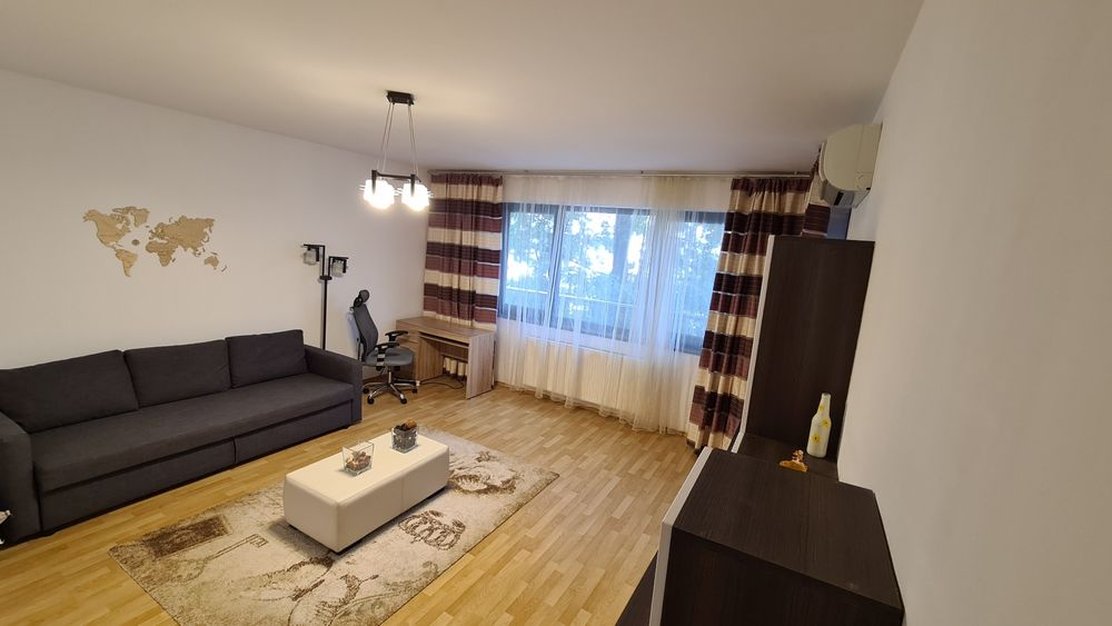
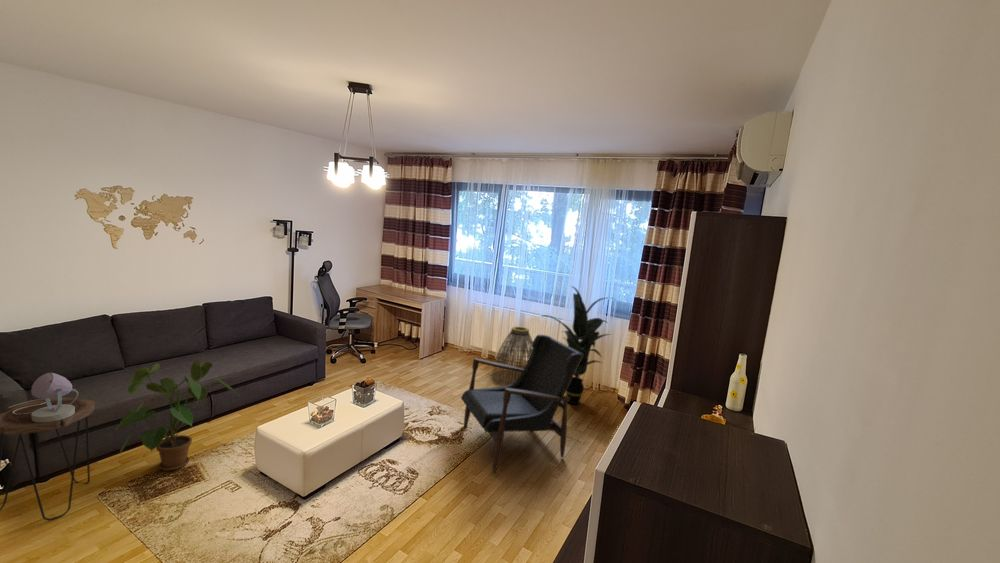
+ house plant (177, 412)
+ indoor plant (576, 344)
+ side table (63, 452)
+ table lamp (44, 388)
+ basket (517, 353)
+ armchair (519, 394)
